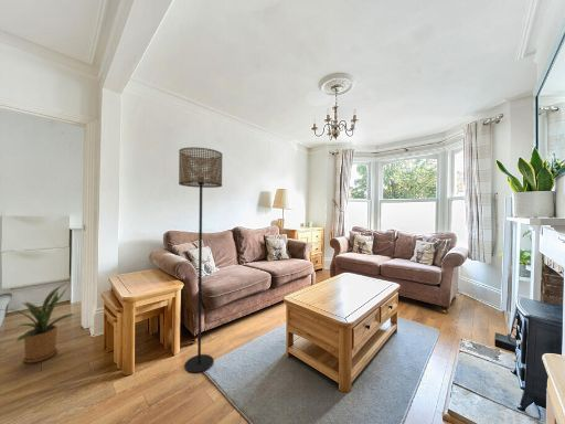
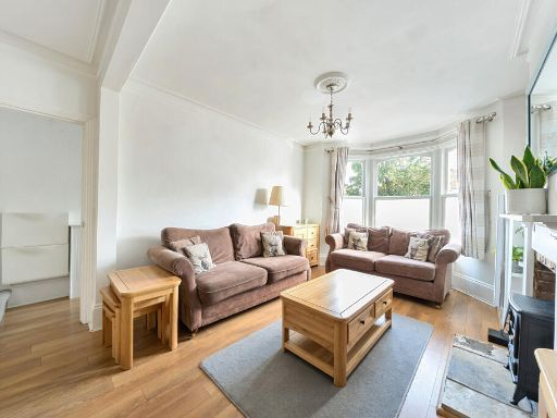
- house plant (39, 322)
- floor lamp (200, 257)
